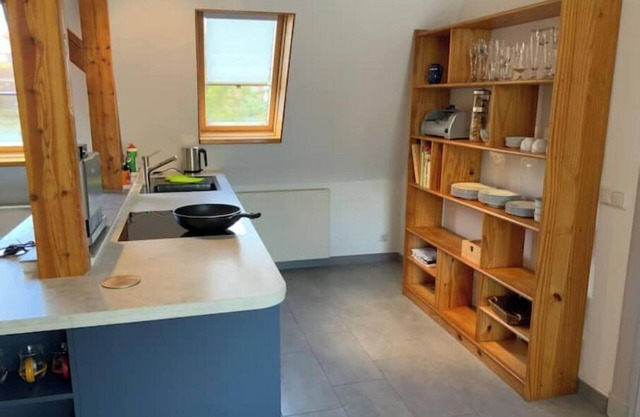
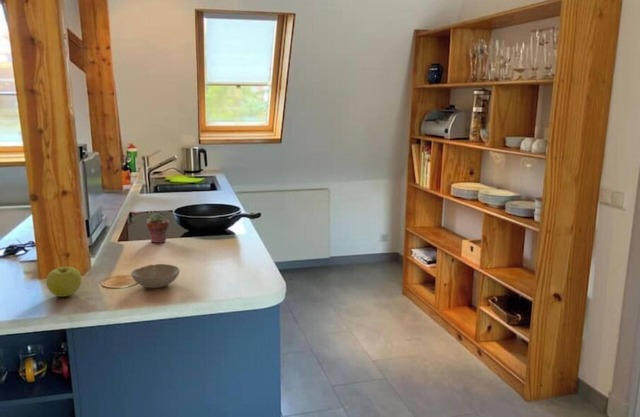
+ apple (64, 281)
+ bowl (156, 277)
+ potted succulent (157, 227)
